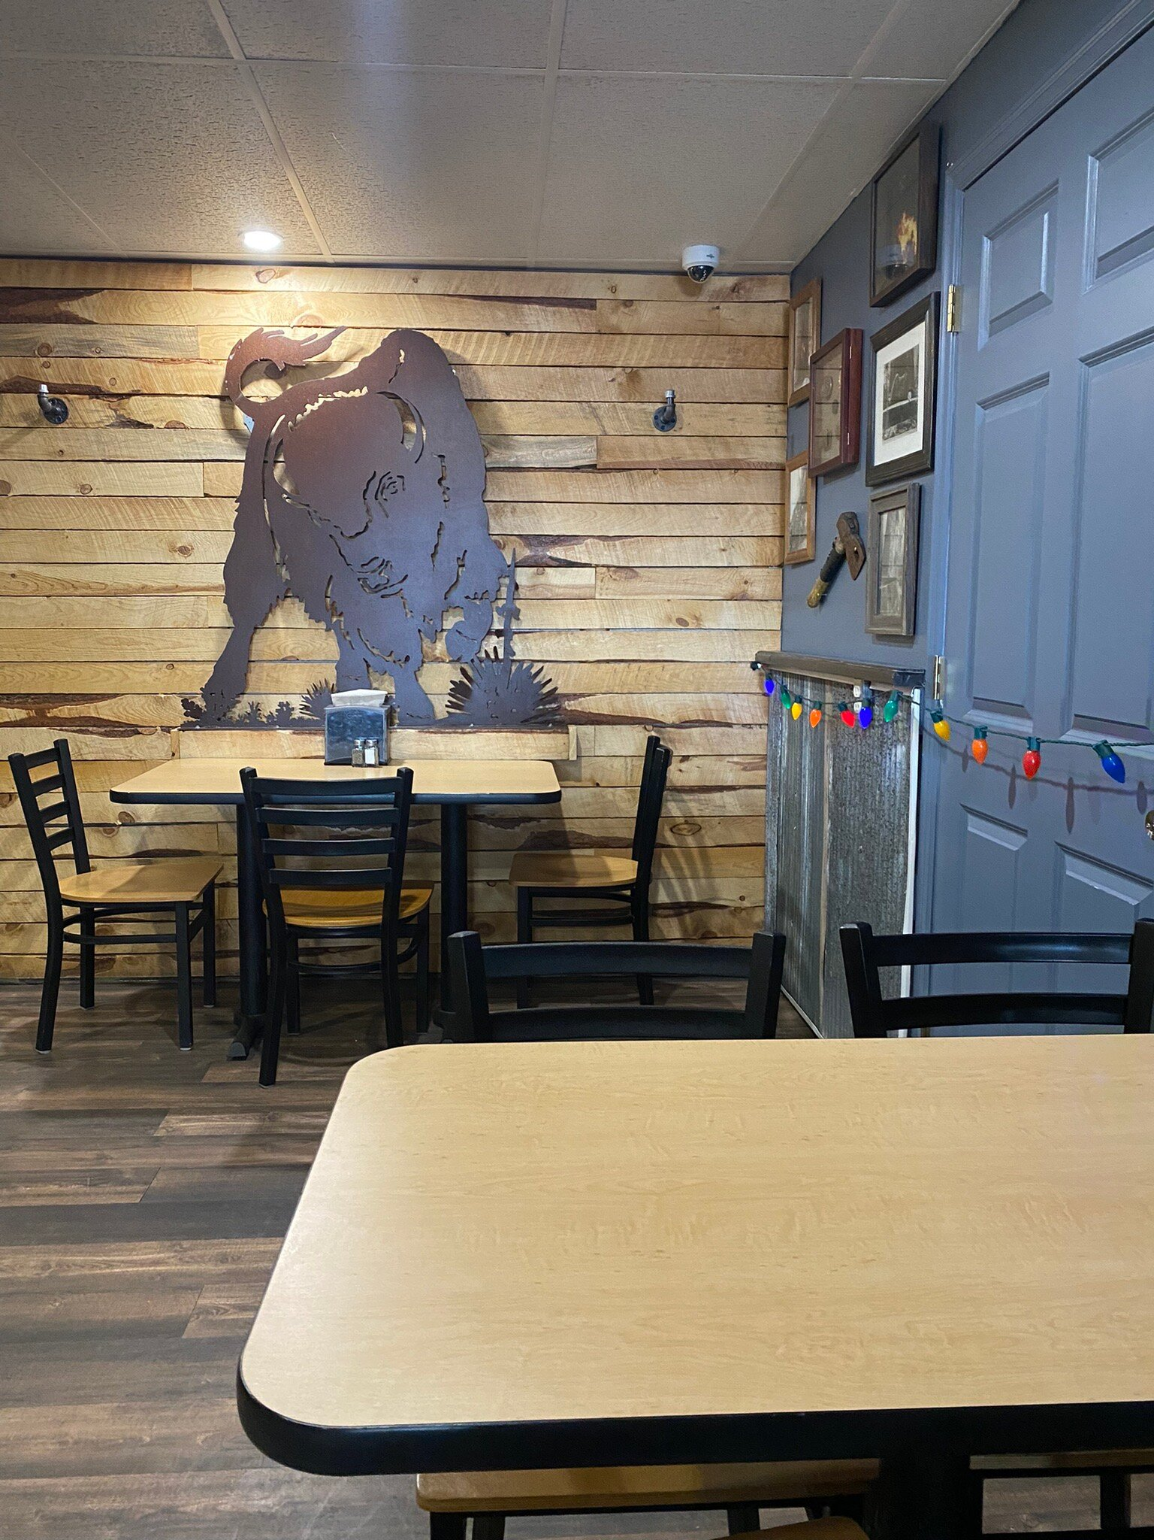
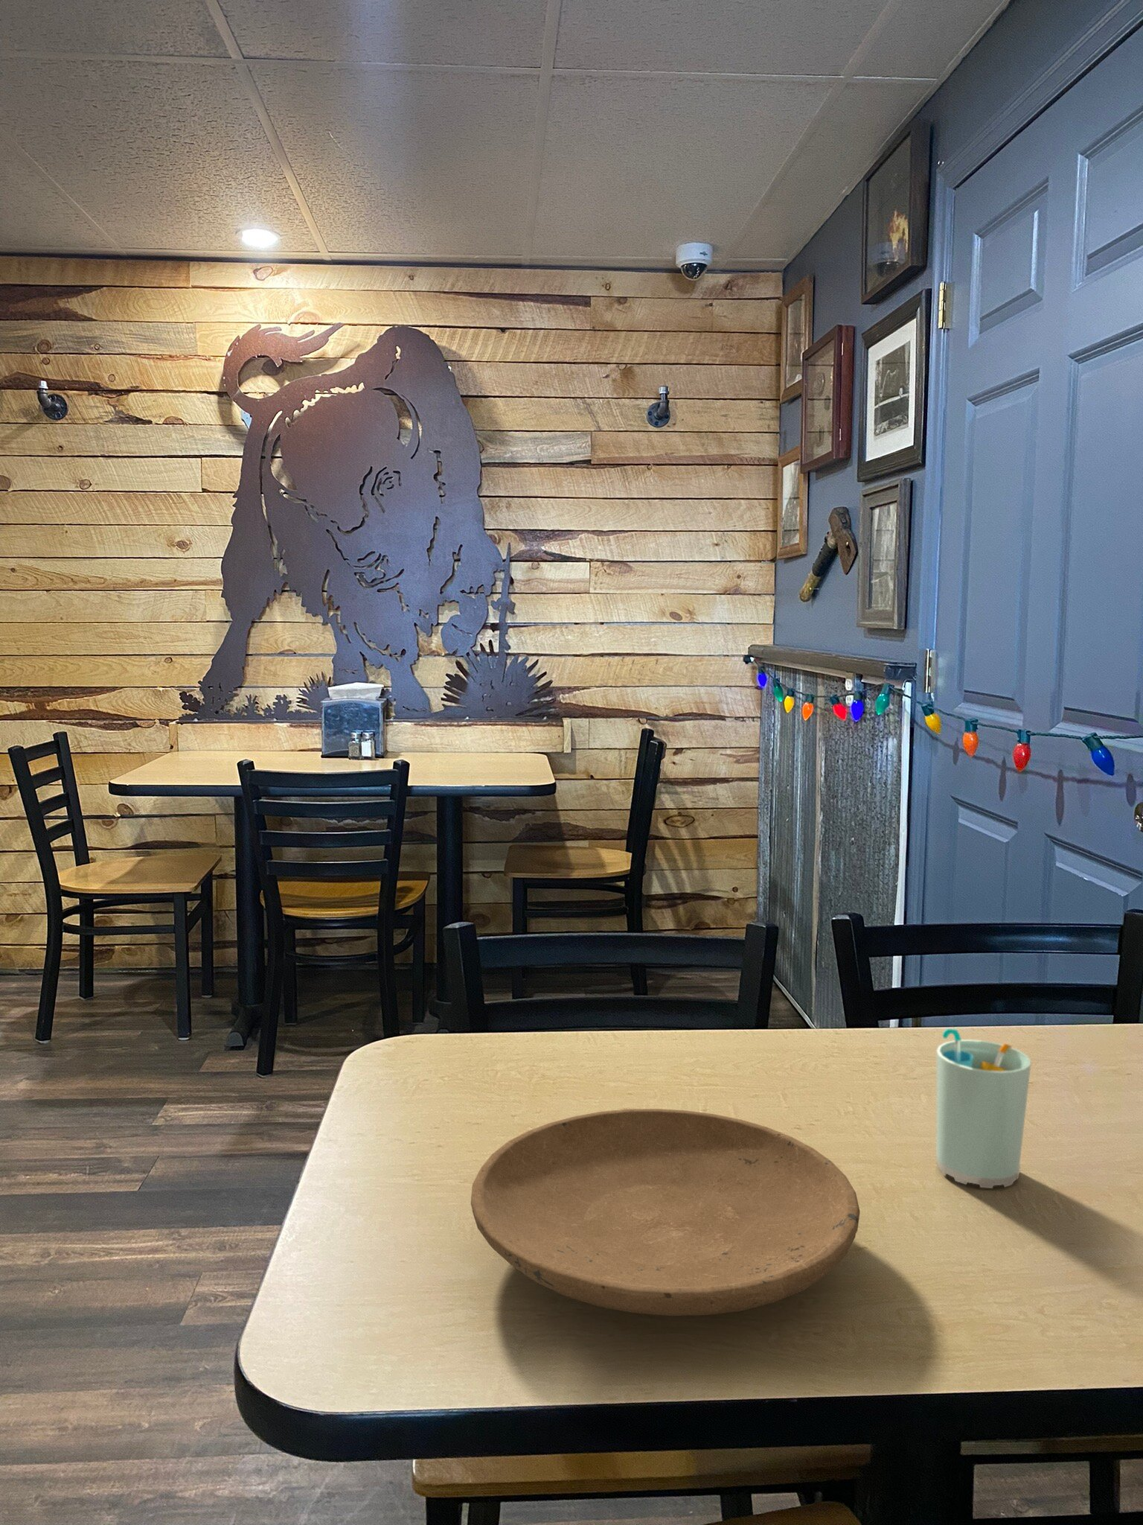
+ plate (663, 1215)
+ cup (982, 1100)
